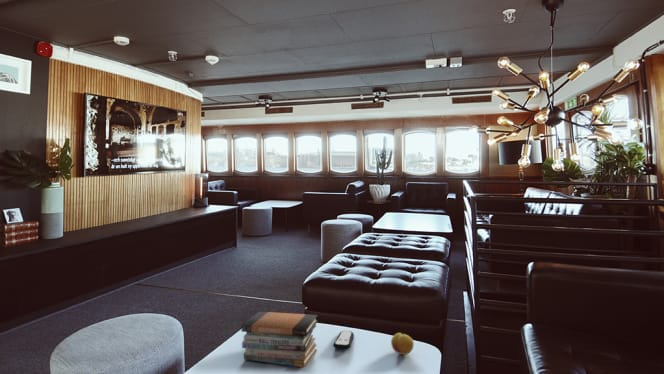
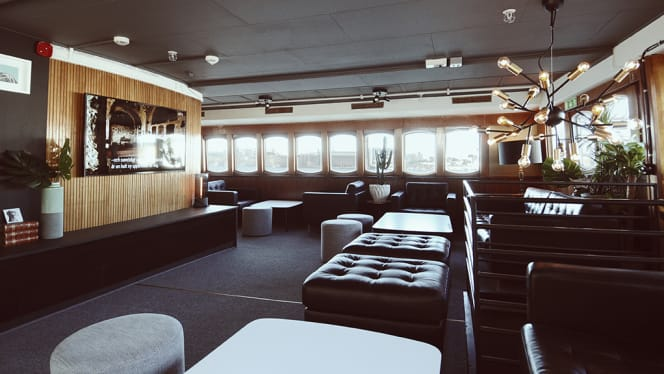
- remote control (344, 339)
- fruit (402, 343)
- book stack (280, 337)
